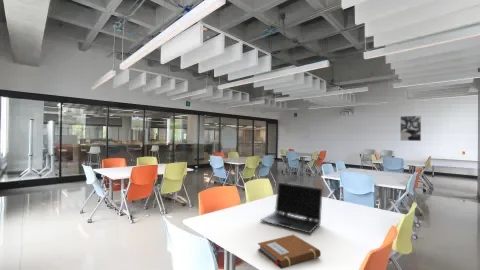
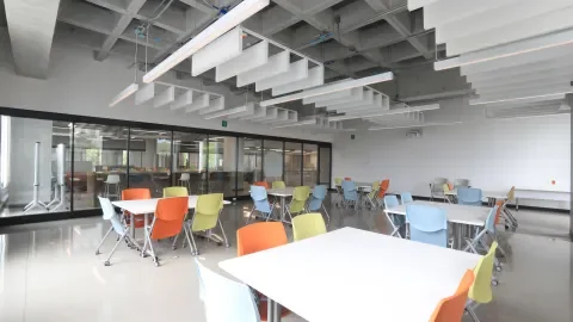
- laptop computer (291, 205)
- wall art (410, 128)
- notebook (287, 250)
